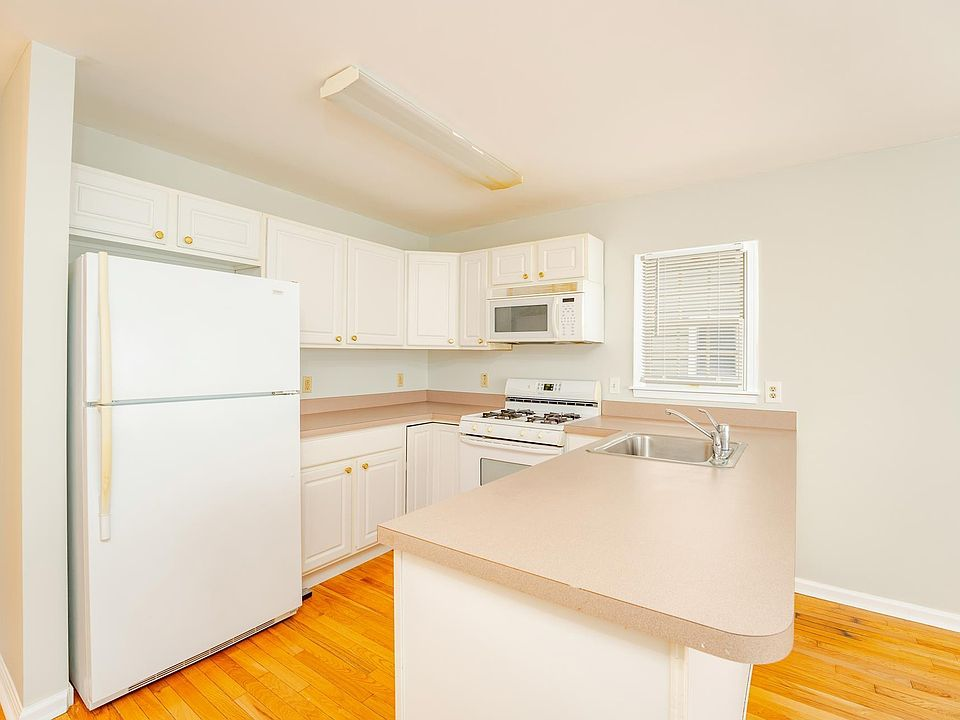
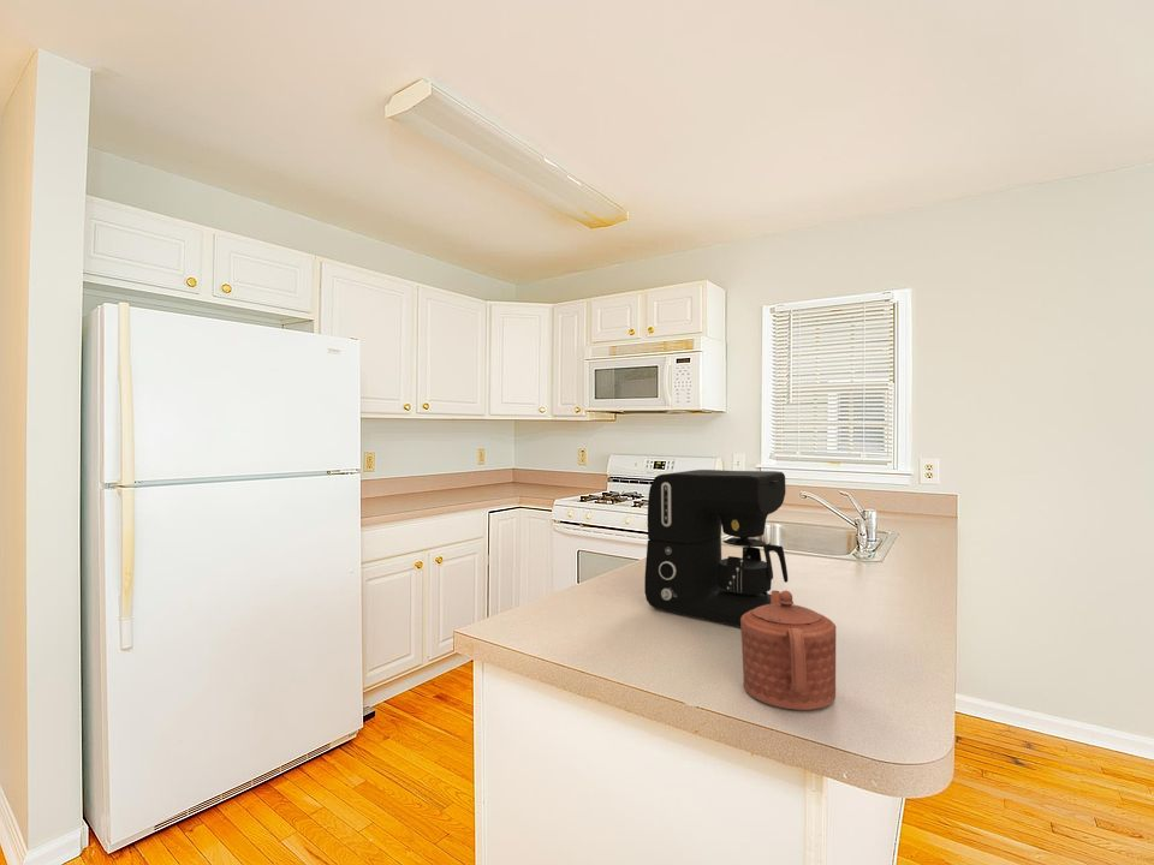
+ coffee maker (720, 539)
+ teapot (786, 640)
